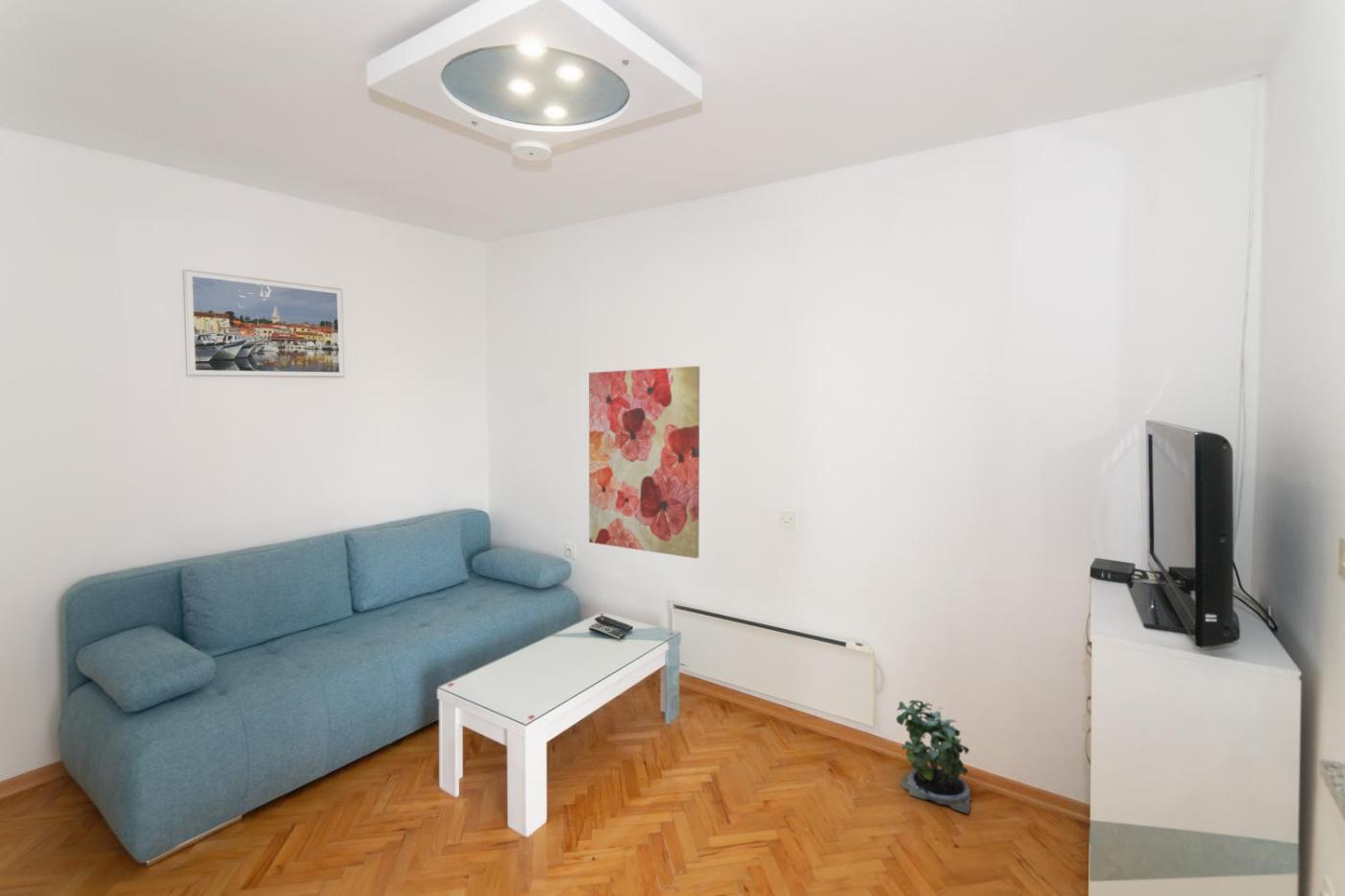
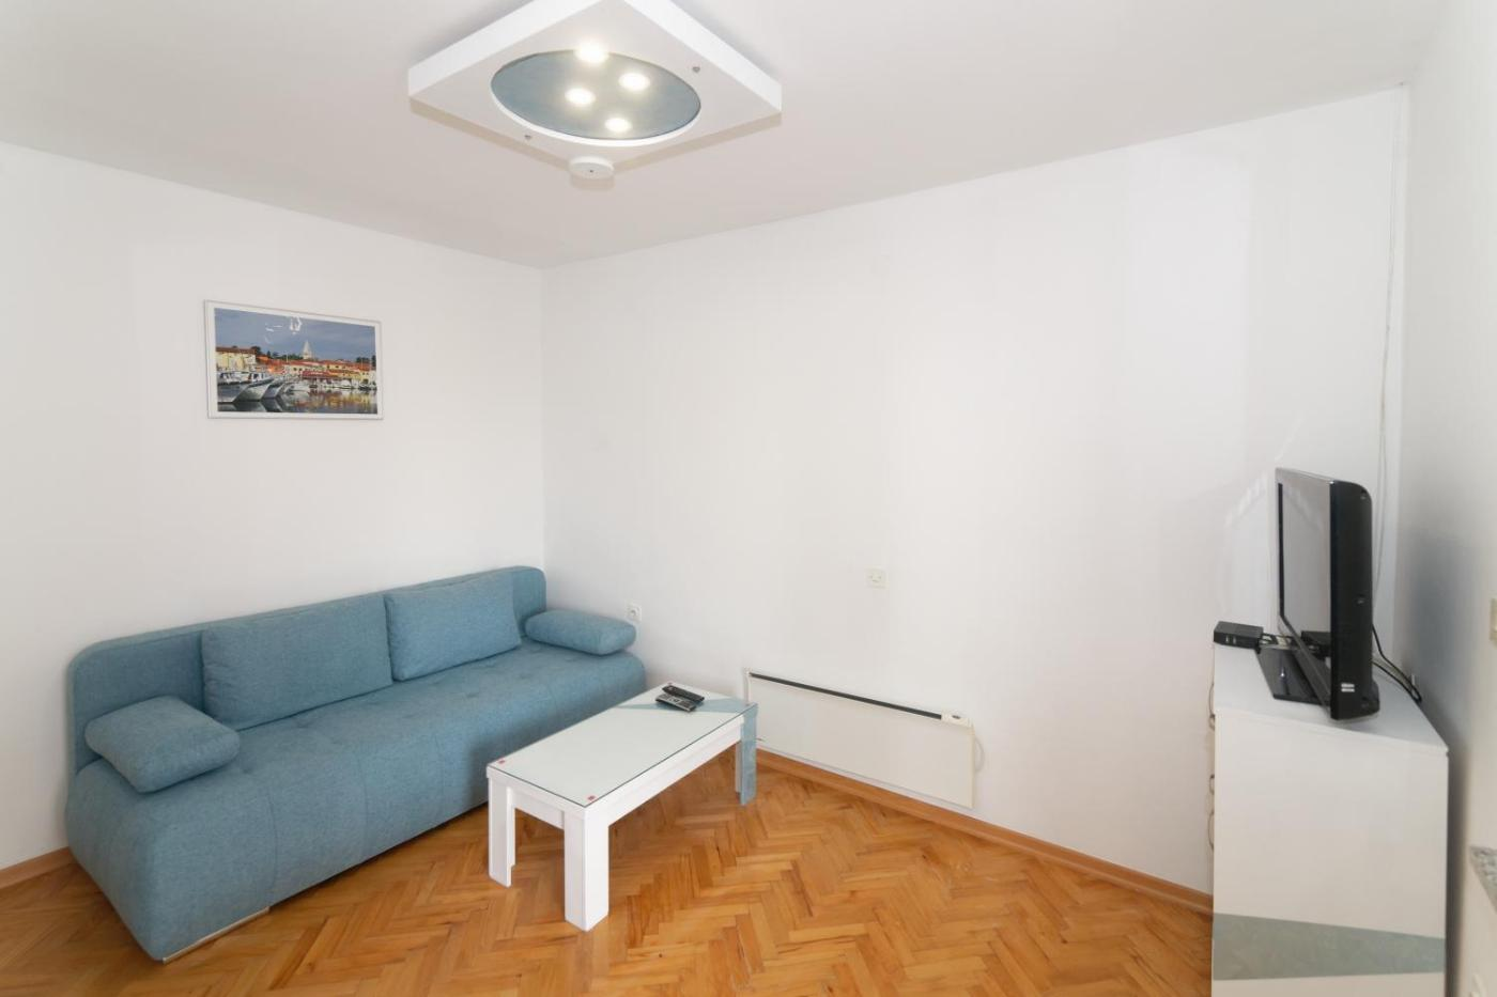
- potted plant (933, 745)
- wall art (641, 460)
